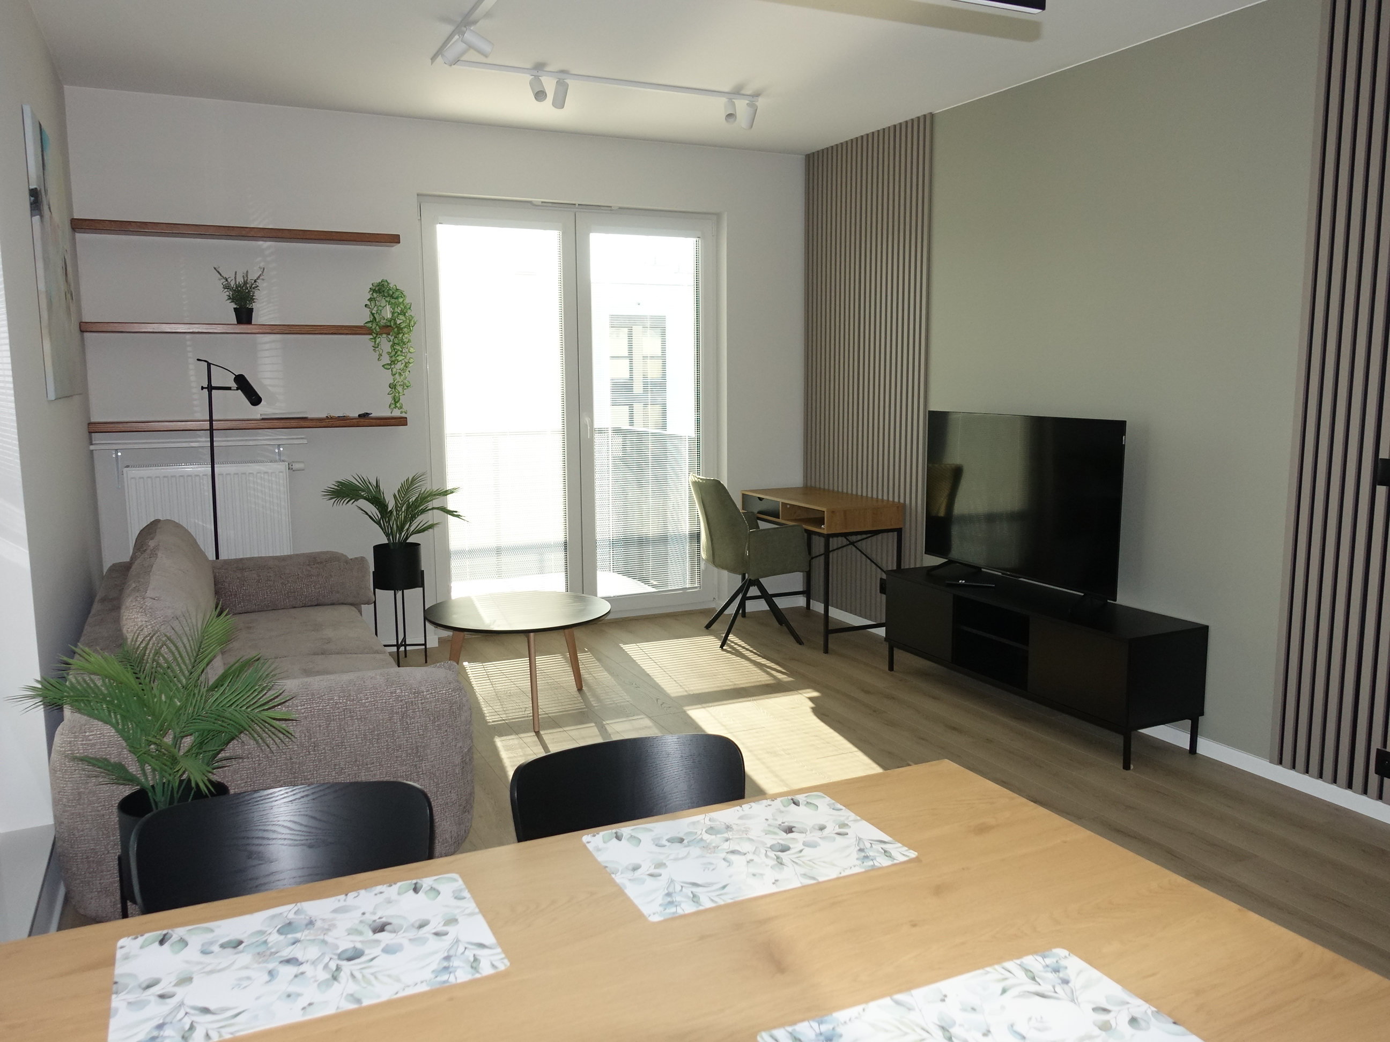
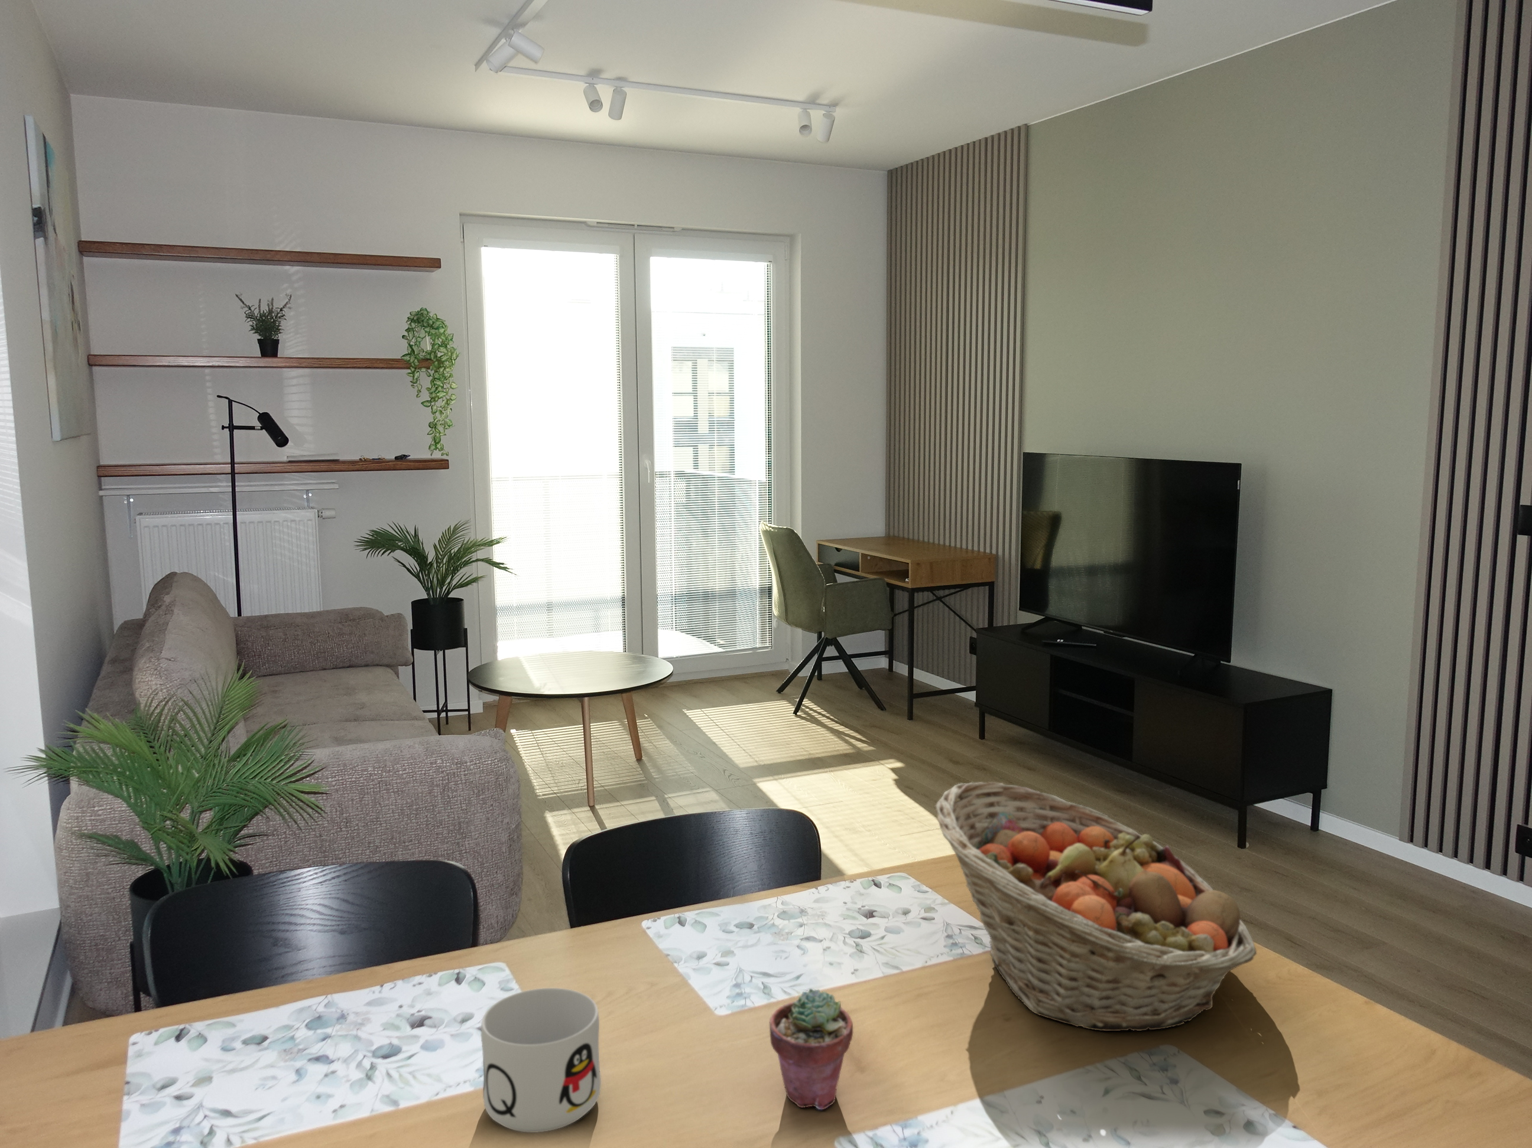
+ mug (549, 1047)
+ fruit basket (1086, 891)
+ potted succulent (811, 1042)
